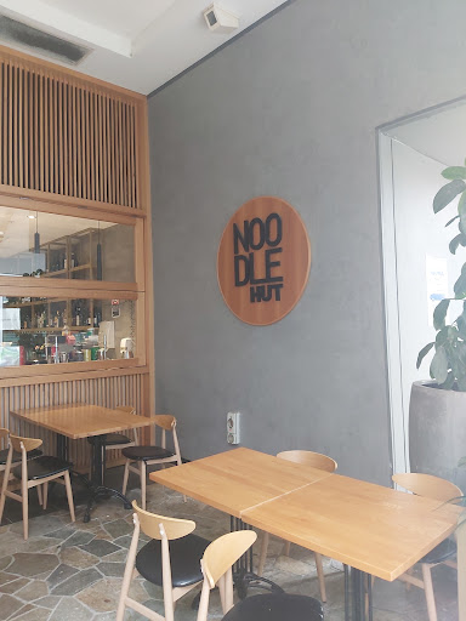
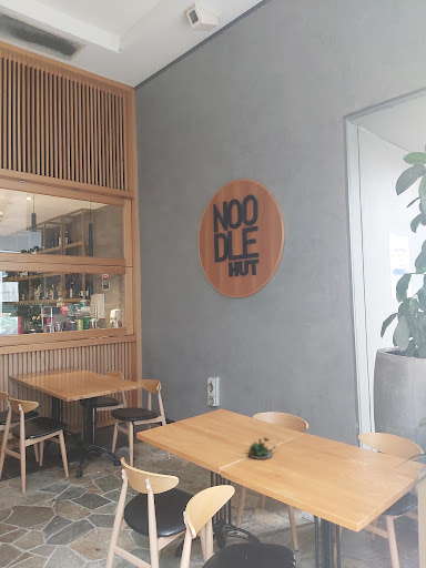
+ succulent plant (260, 447)
